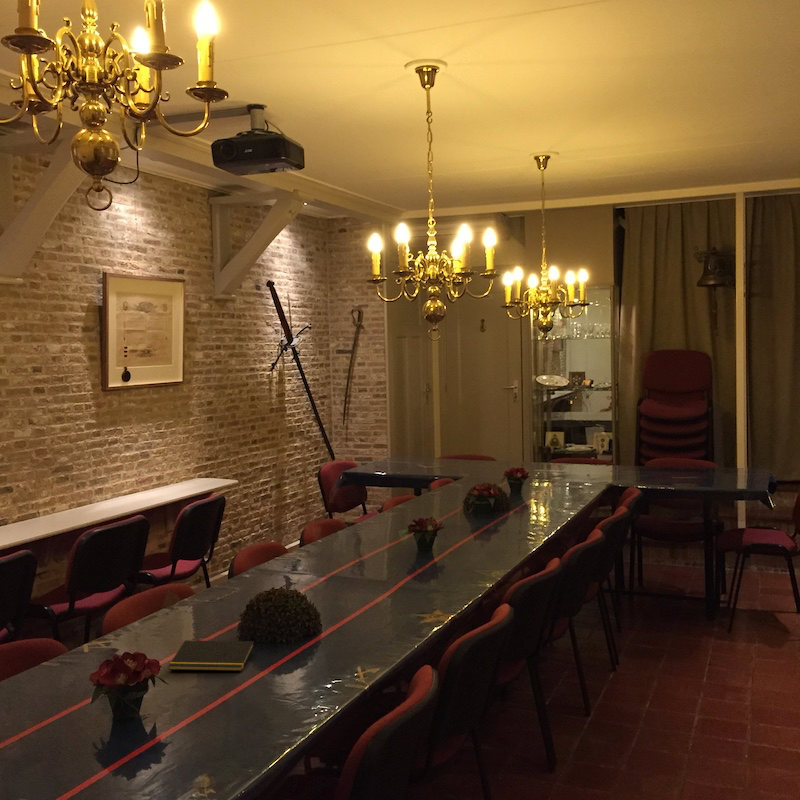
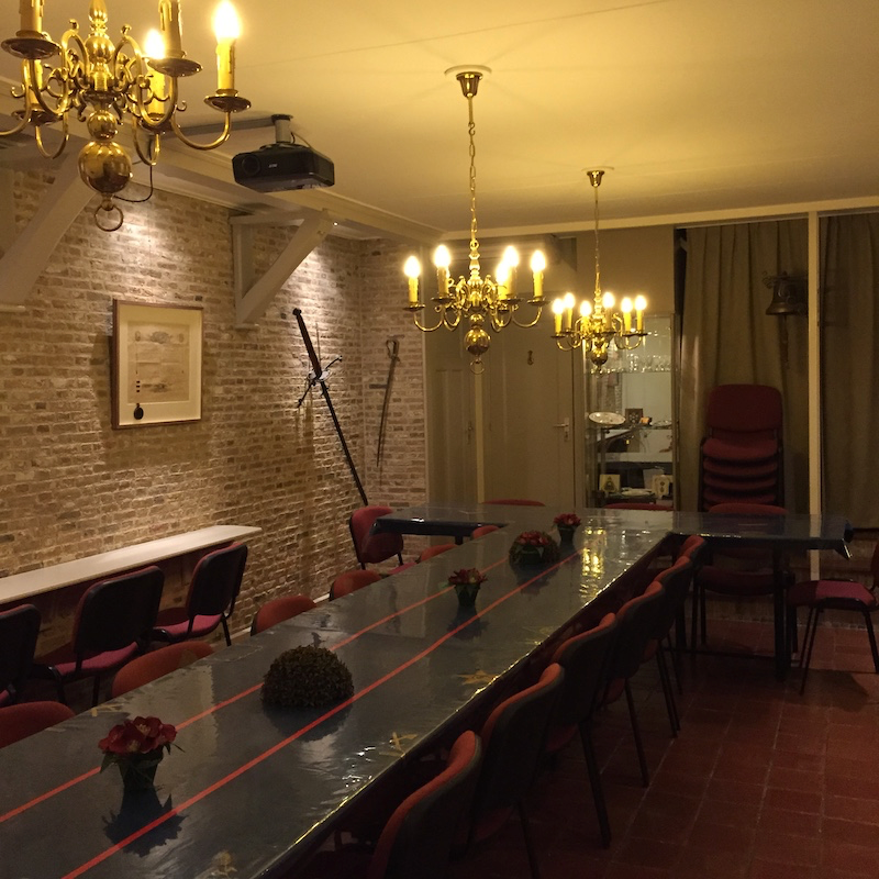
- notepad (212, 655)
